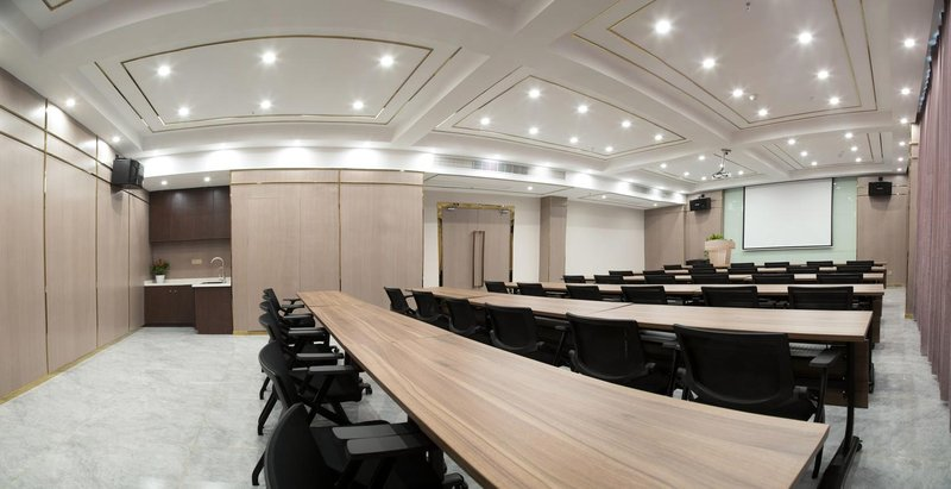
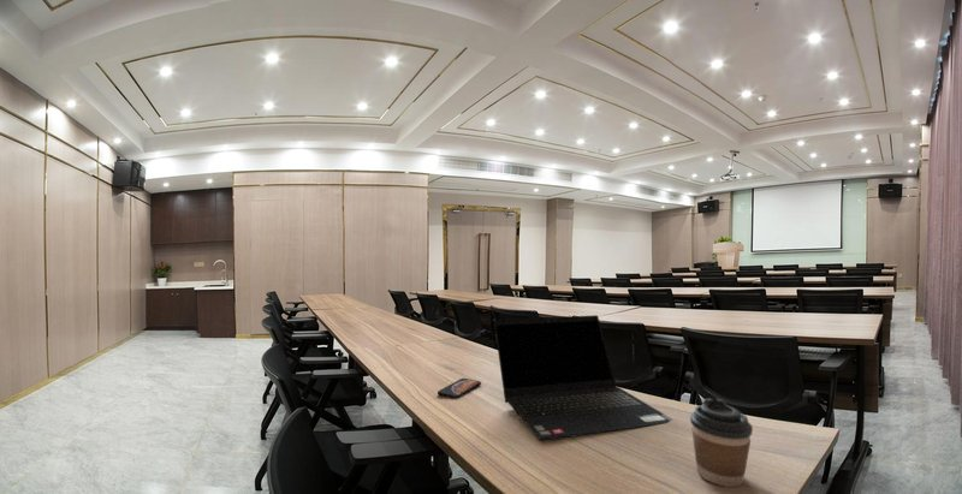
+ laptop computer (574, 367)
+ coffee cup (719, 439)
+ smartphone (459, 387)
